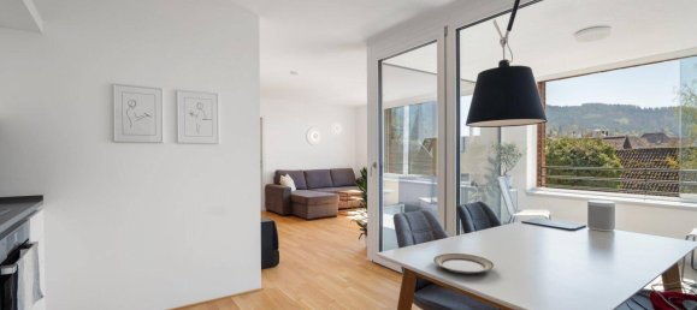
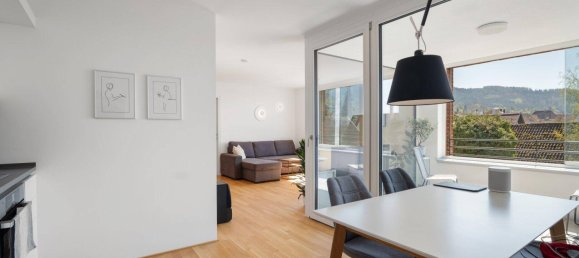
- plate (462, 263)
